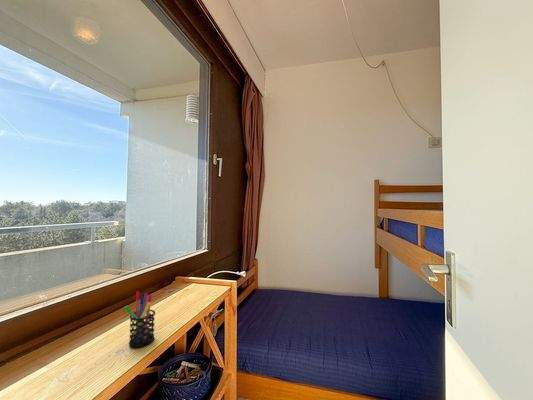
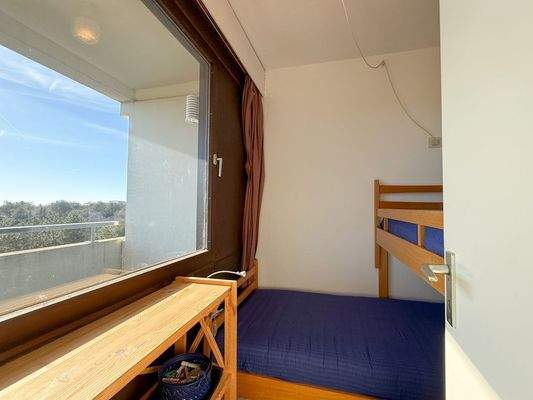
- pen holder (139, 318)
